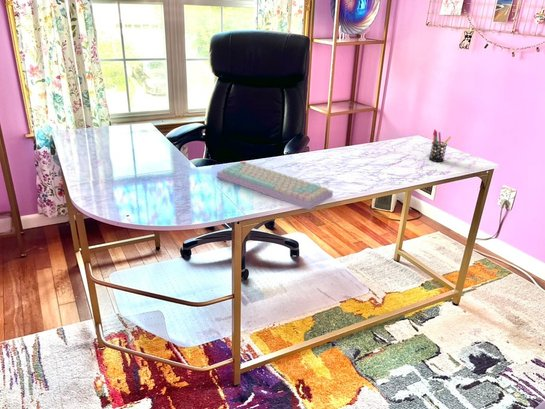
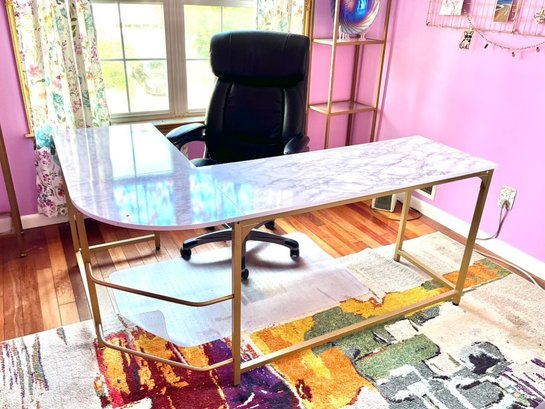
- keyboard (272, 182)
- pen holder (437, 145)
